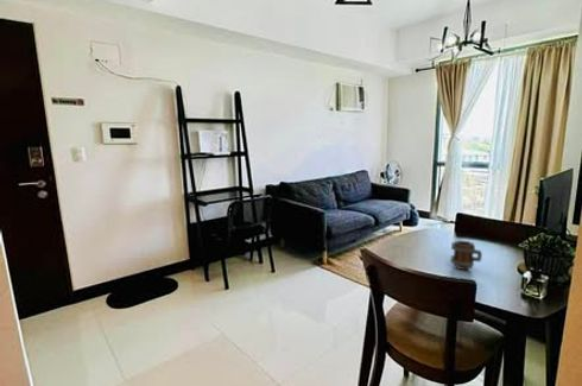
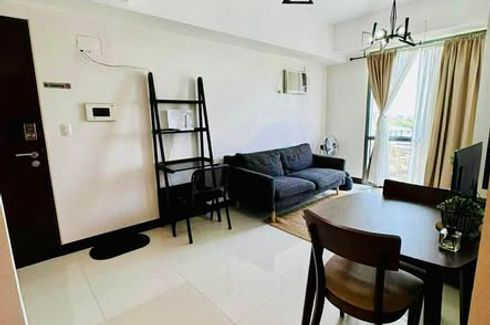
- mug (466, 255)
